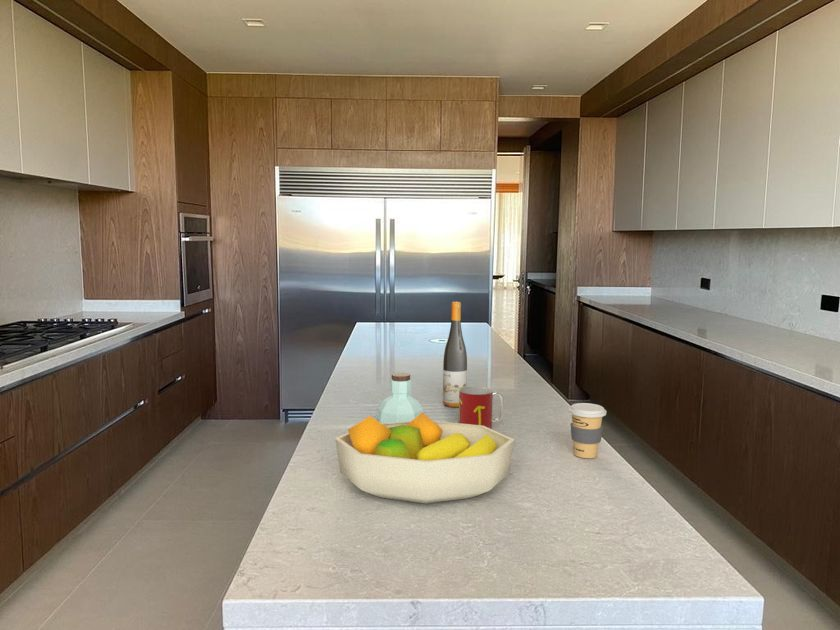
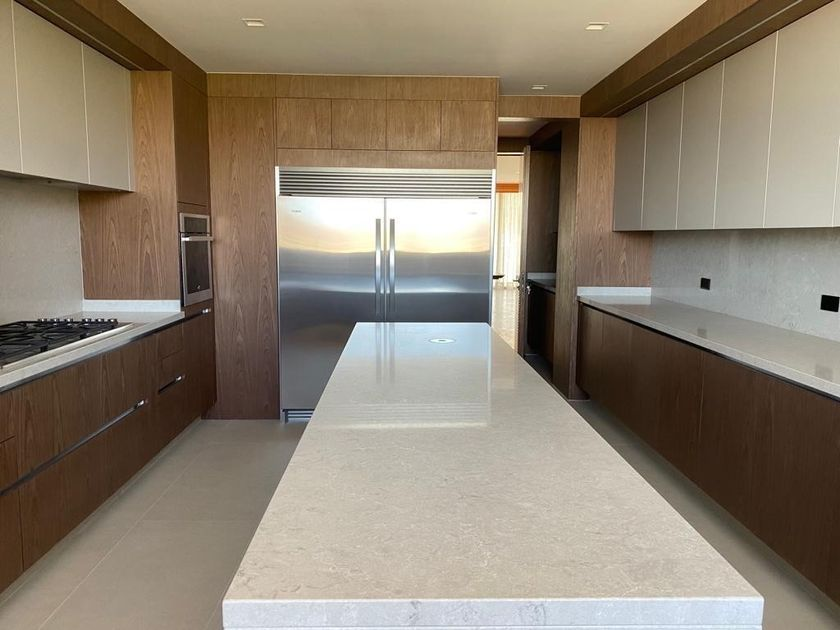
- coffee cup (586, 430)
- jar (400, 404)
- fruit bowl (424, 451)
- wine bottle (455, 353)
- mug (481, 408)
